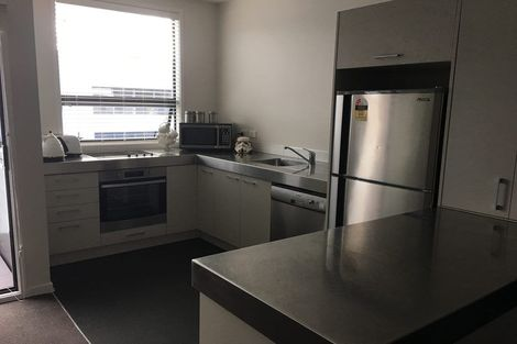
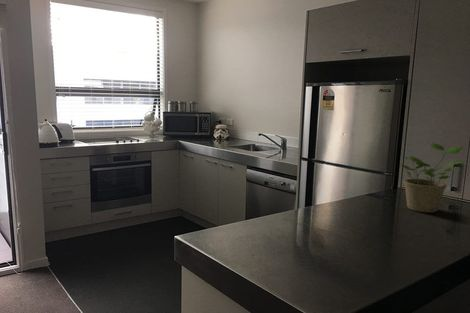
+ potted plant (427, 177)
